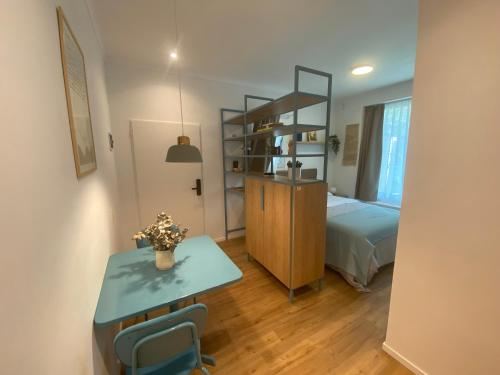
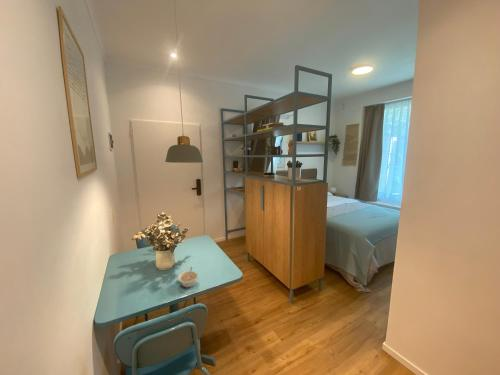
+ legume (188, 278)
